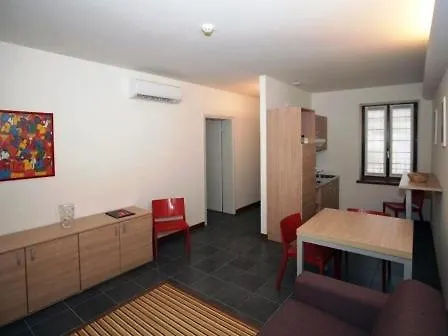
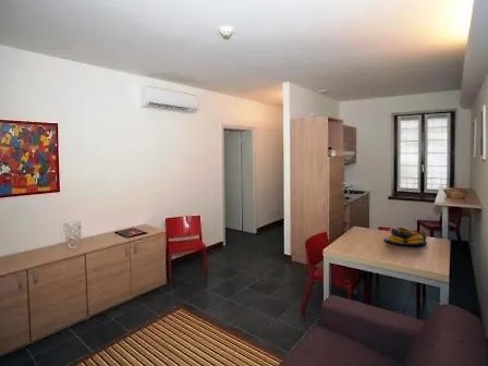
+ fruit bowl (404, 234)
